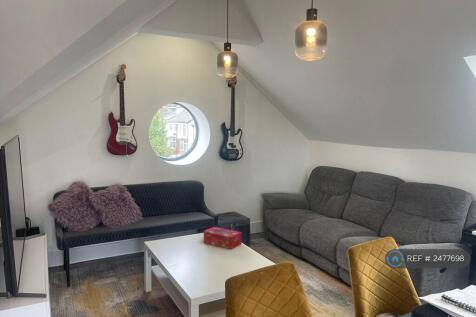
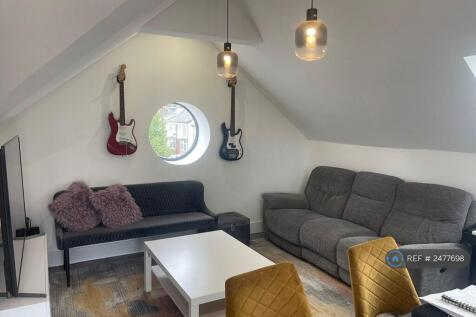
- tissue box (222, 237)
